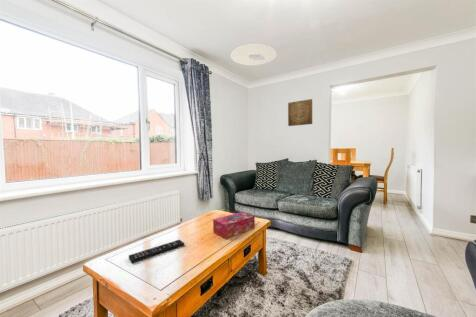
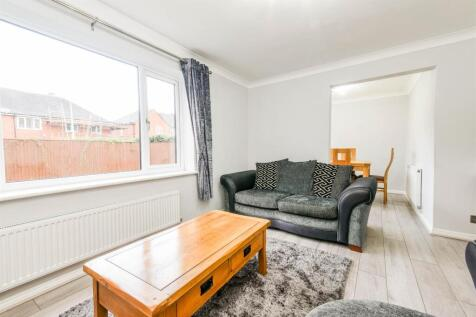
- ceiling light (253, 53)
- tissue box (234, 224)
- remote control (158, 249)
- wall art (299, 113)
